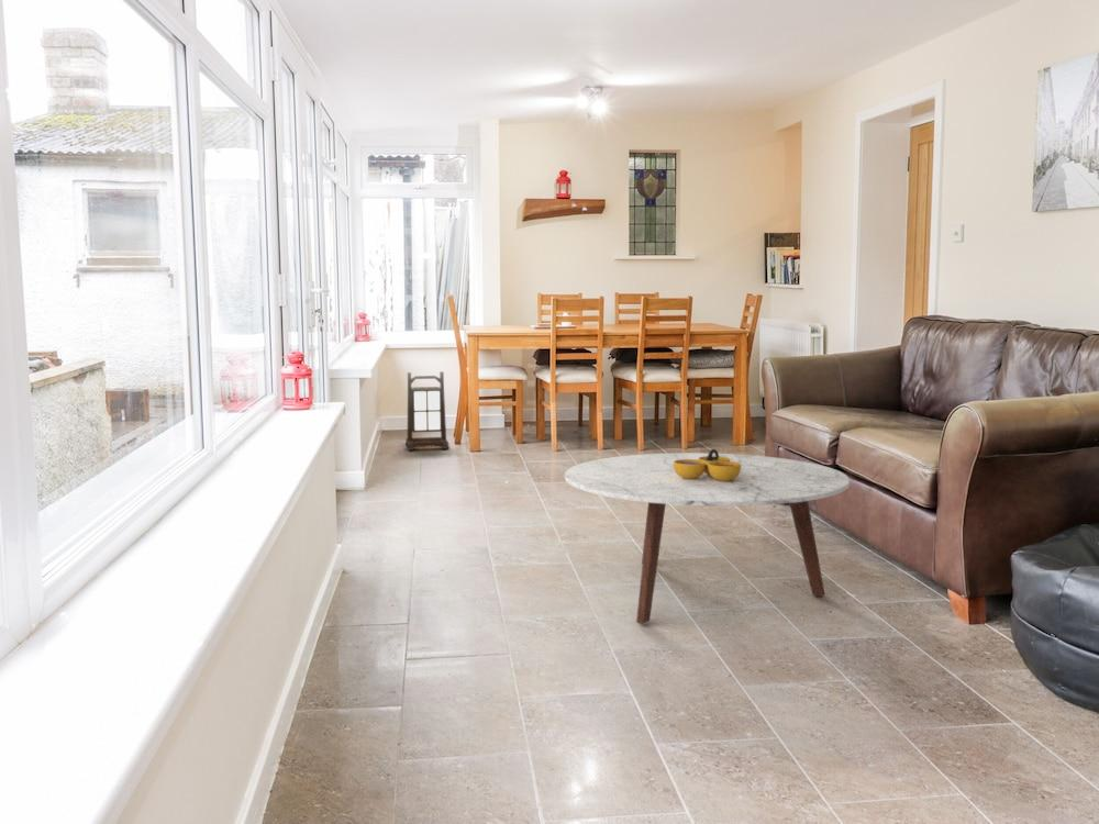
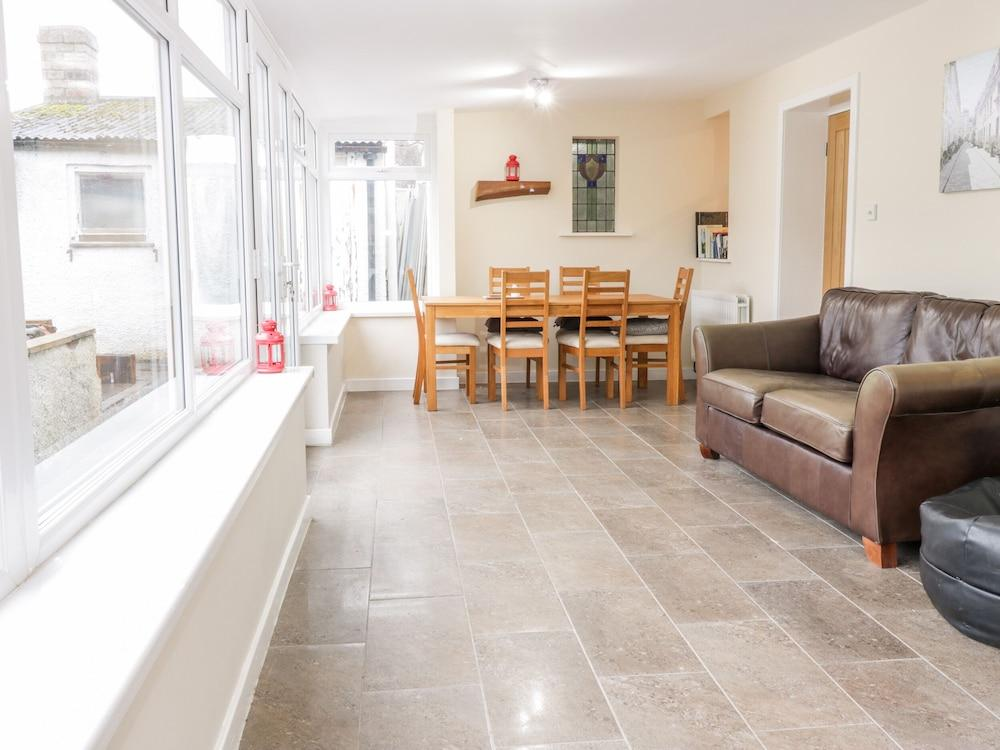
- decorative bowl (712, 464)
- lantern (425, 409)
- coffee table (703, 504)
